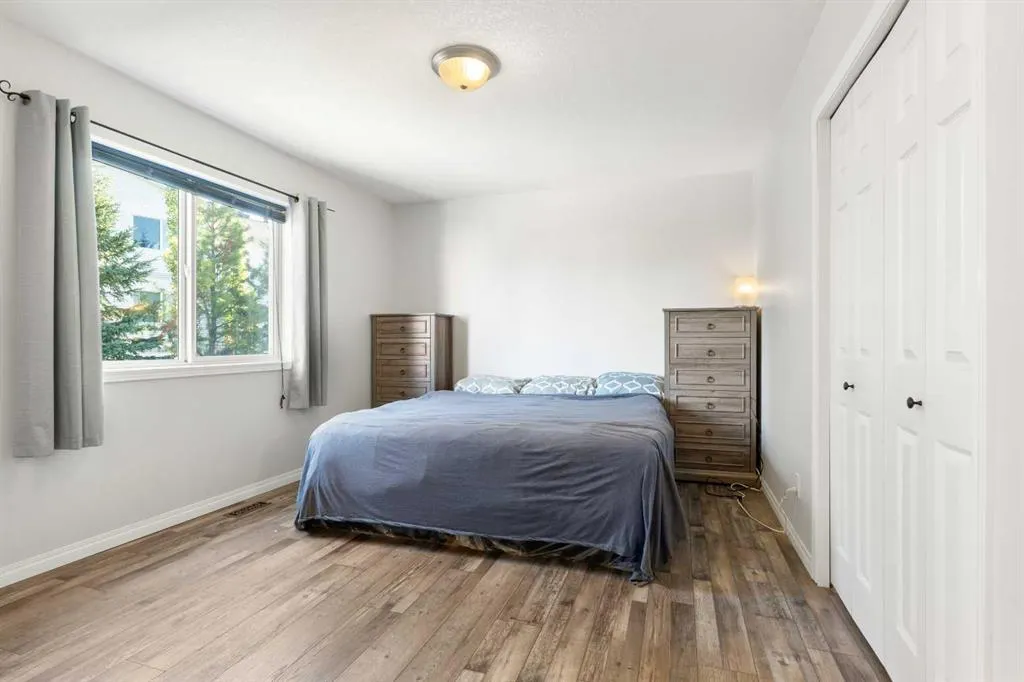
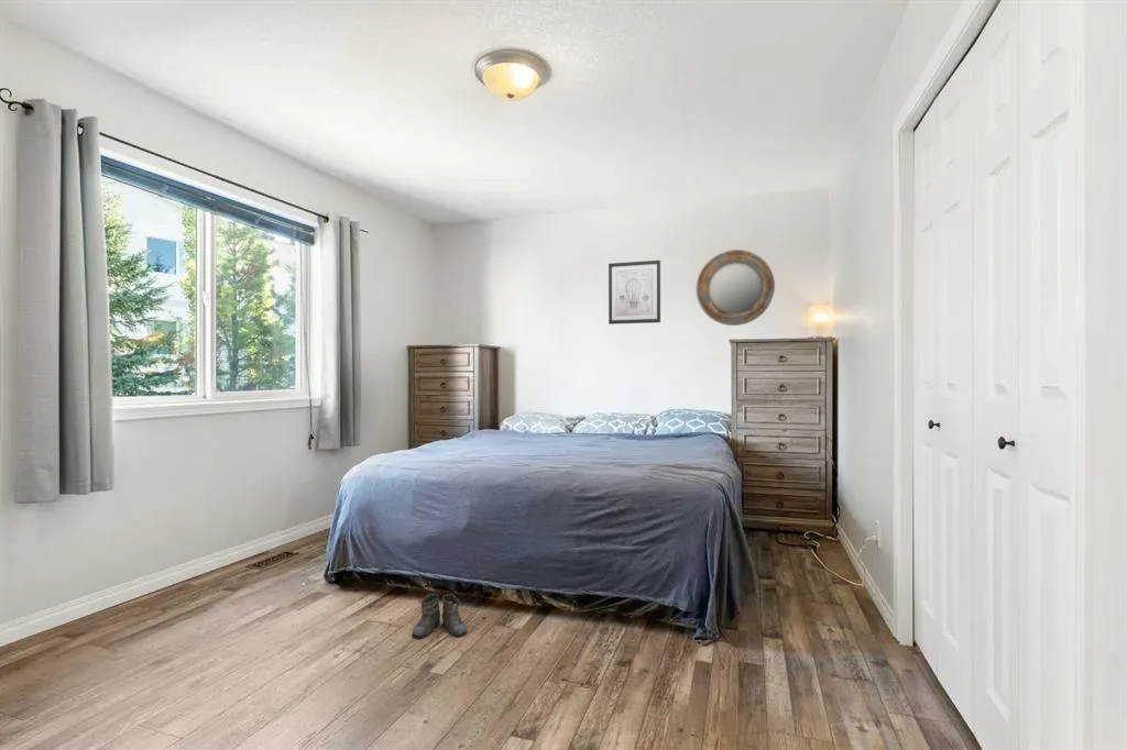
+ boots (438, 615)
+ home mirror (734, 287)
+ wall art (634, 293)
